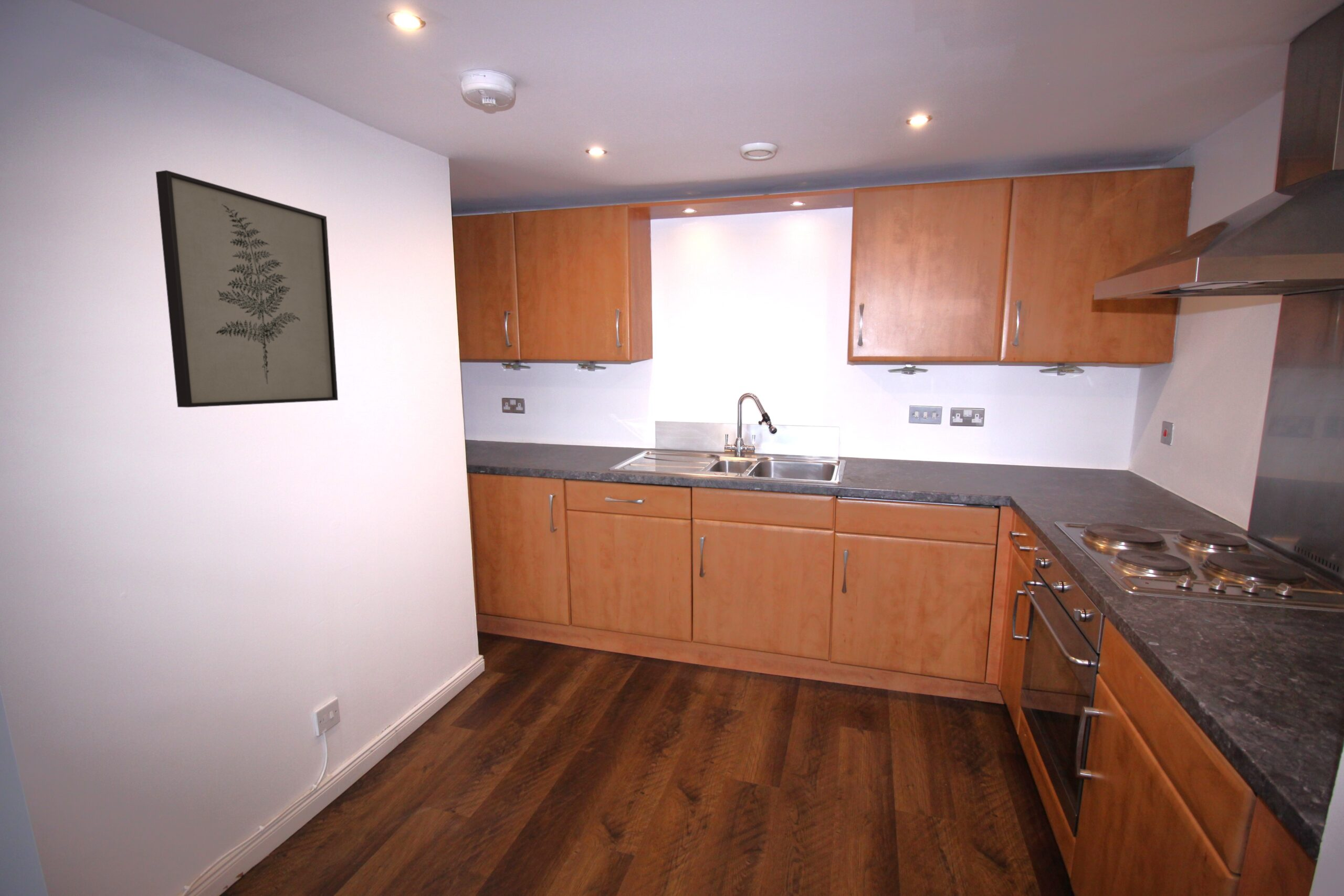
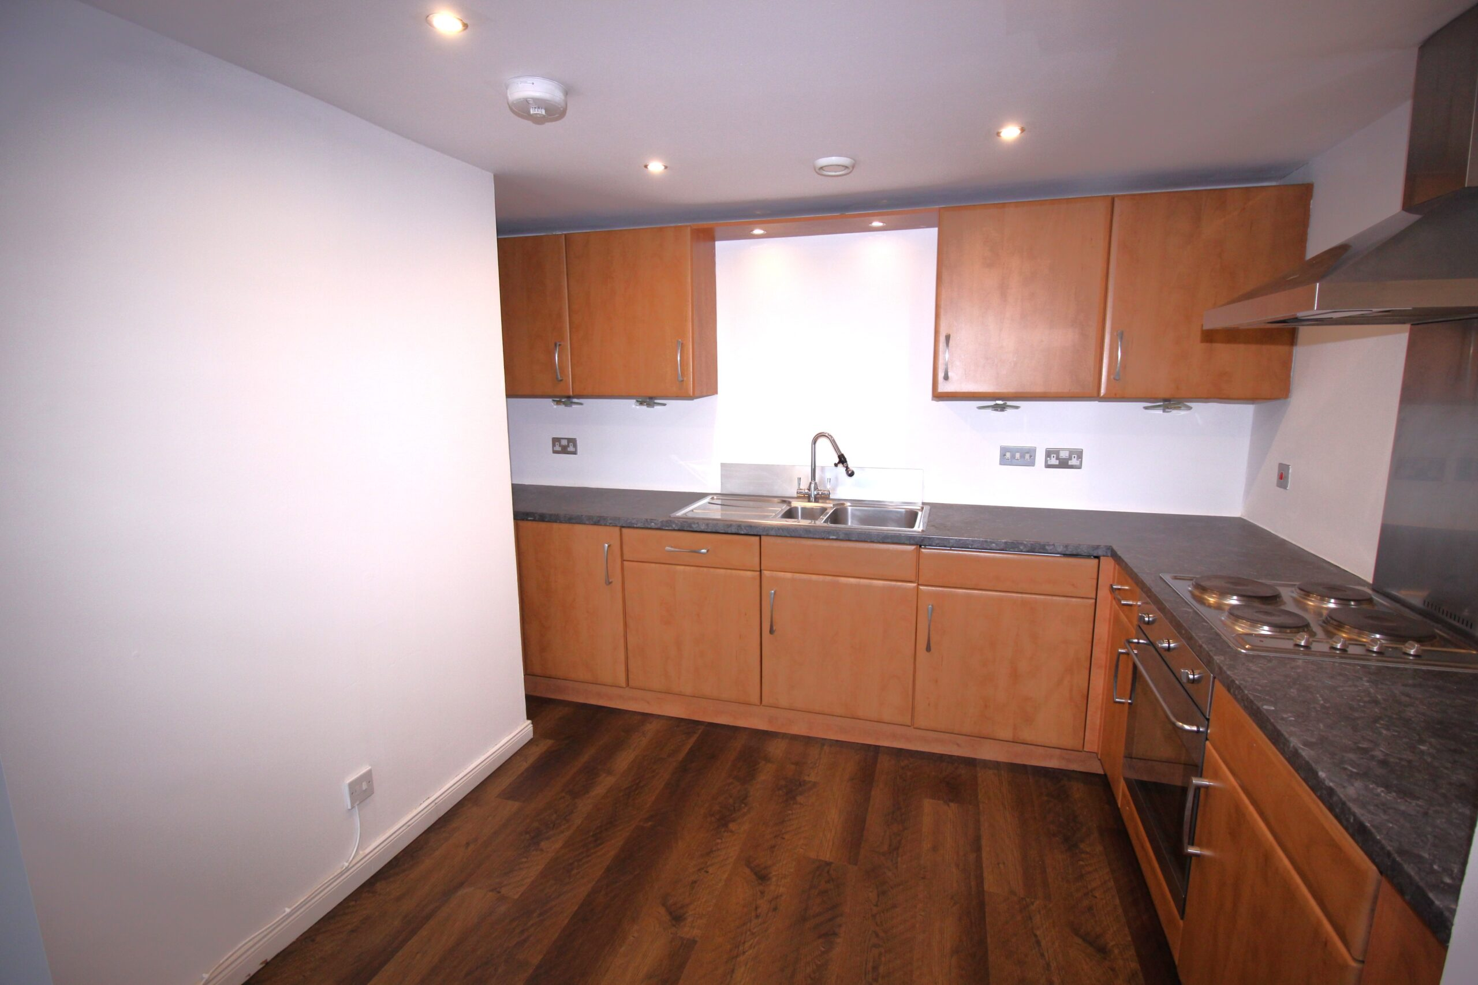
- wall art (259, 302)
